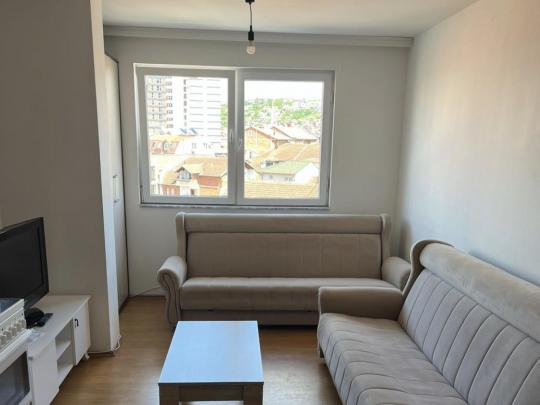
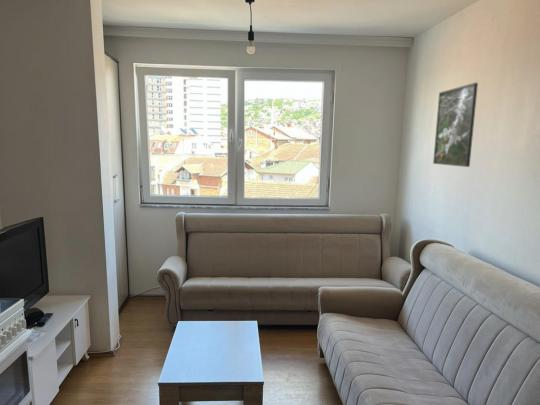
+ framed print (453, 127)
